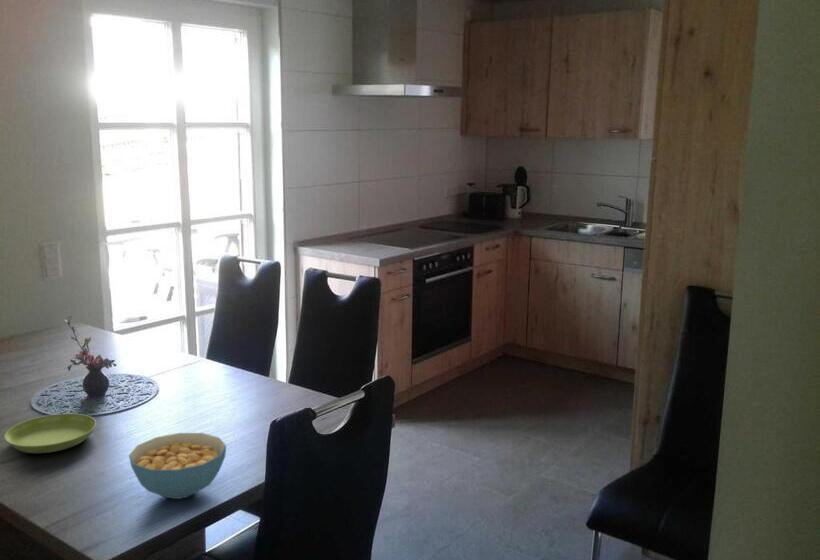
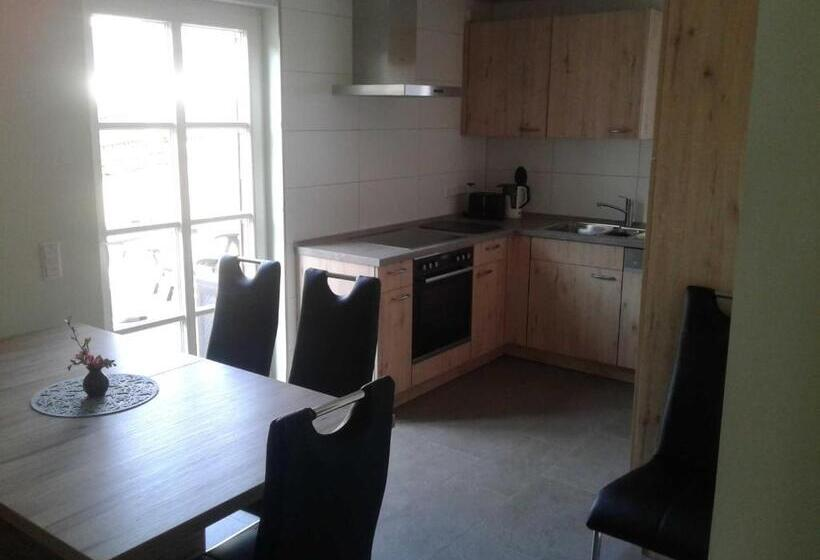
- cereal bowl (179, 471)
- saucer (51, 434)
